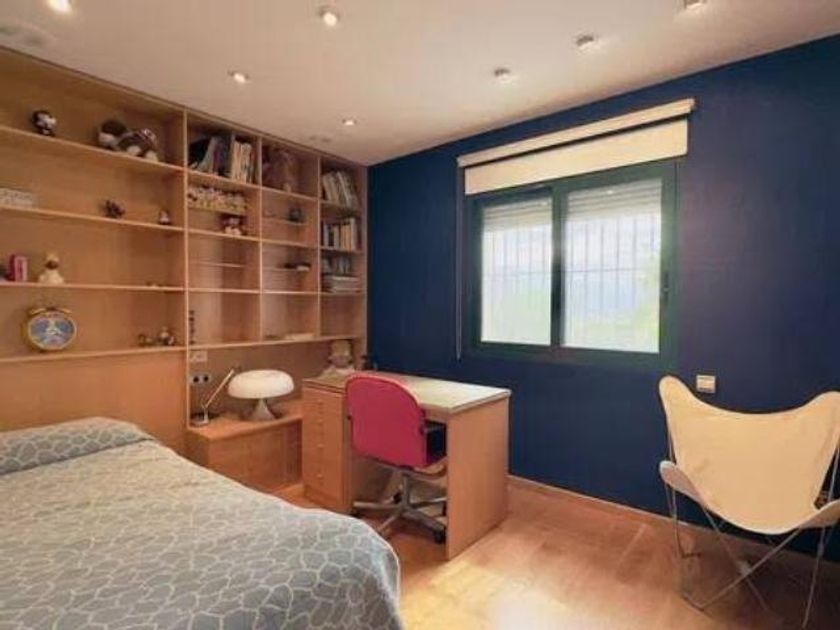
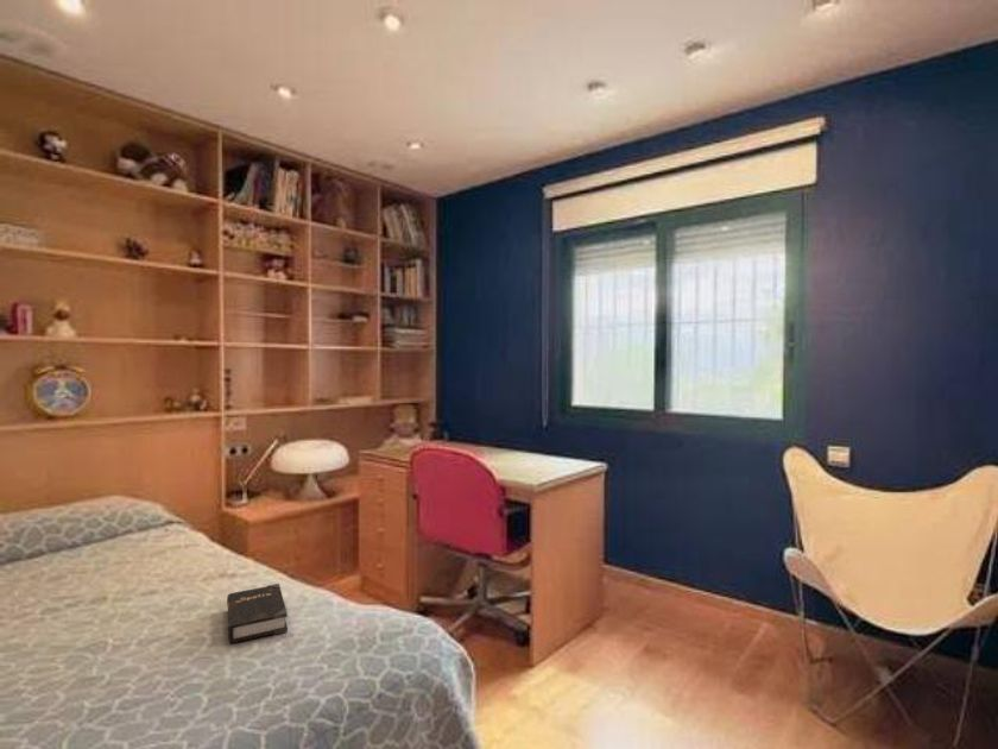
+ hardback book (255, 611)
